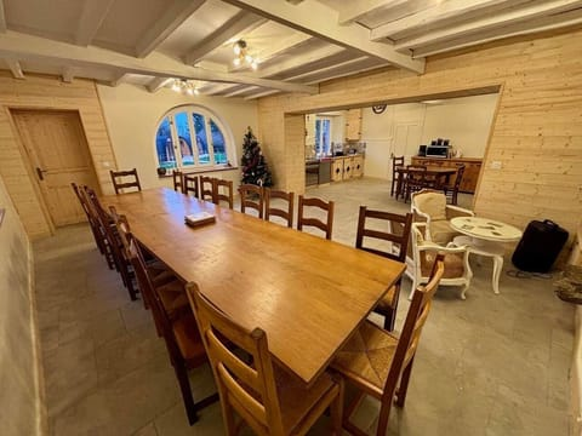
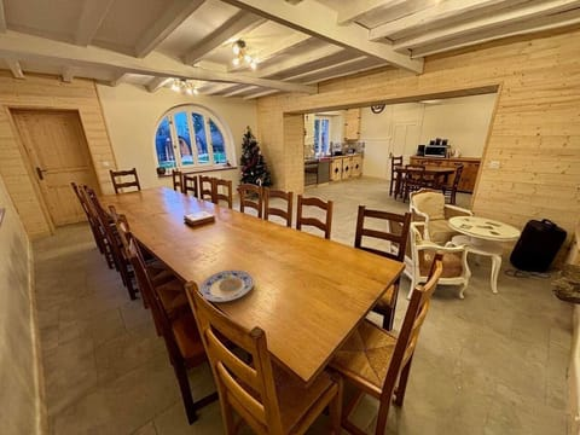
+ plate (227, 283)
